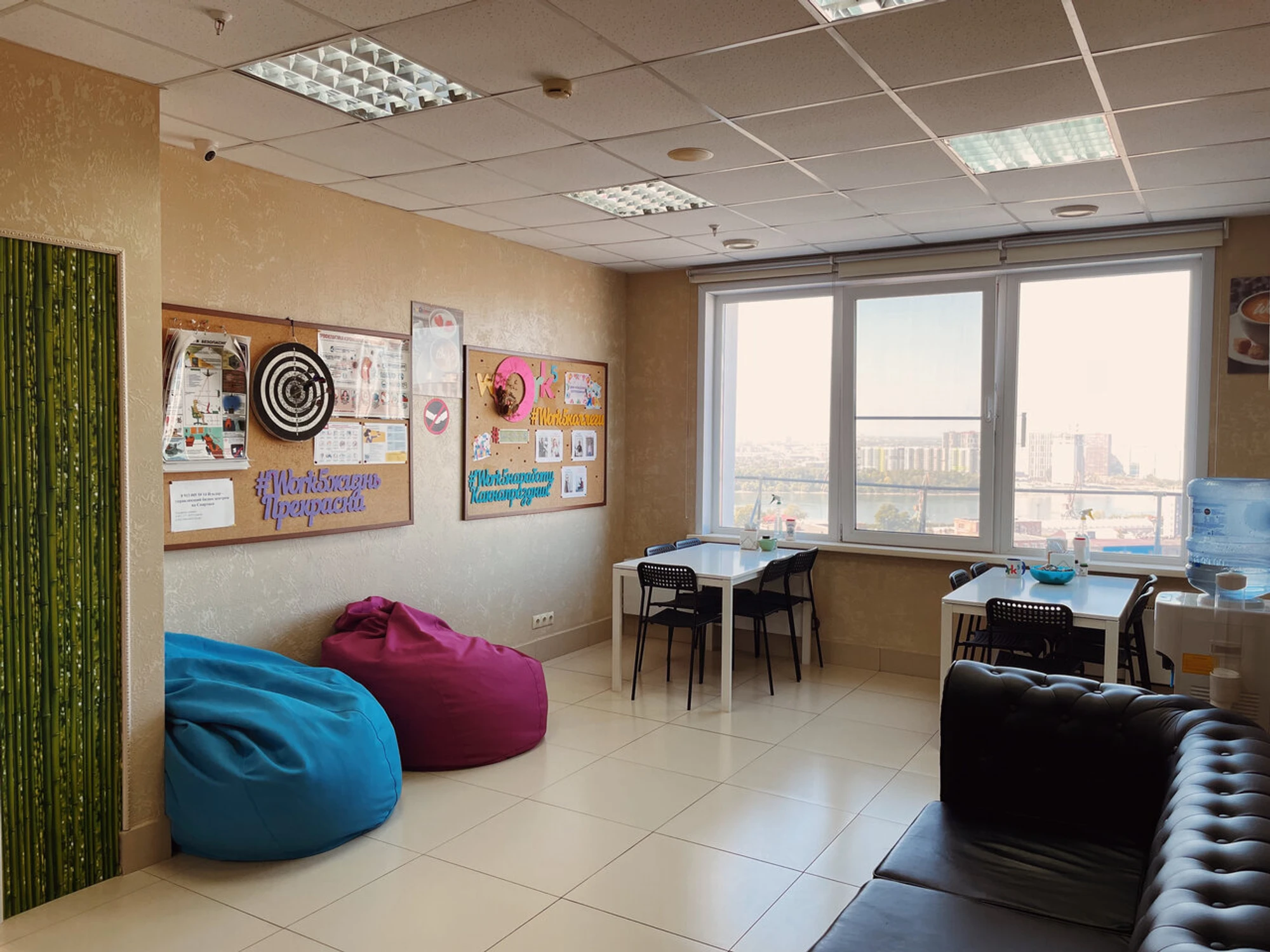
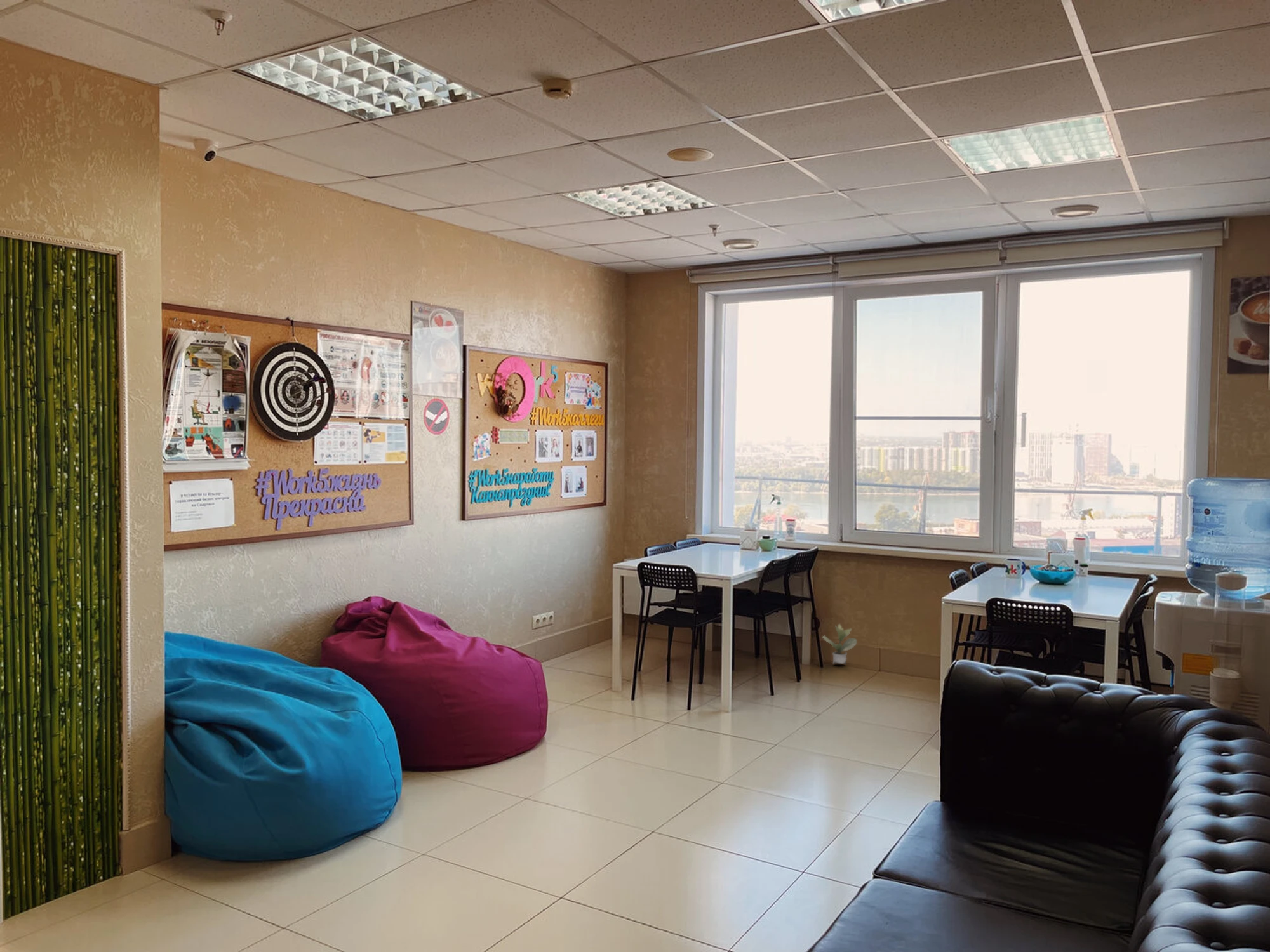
+ potted plant (838, 645)
